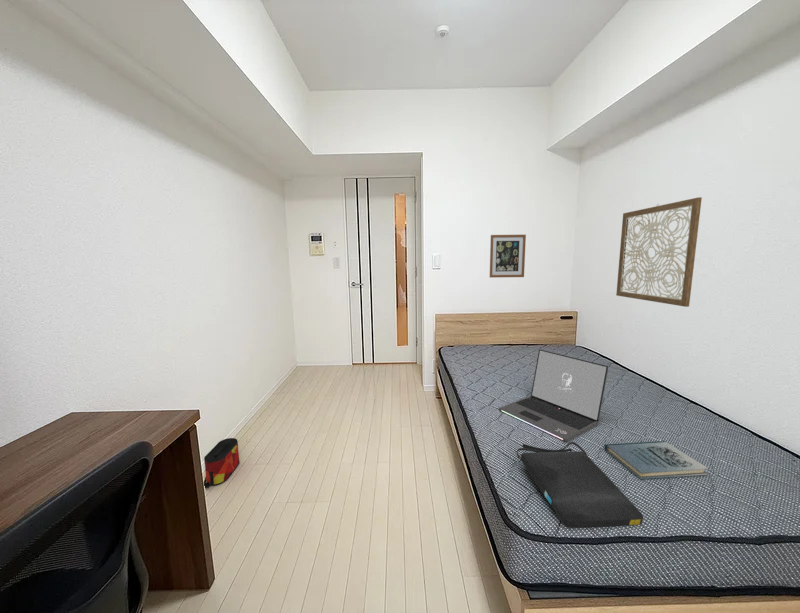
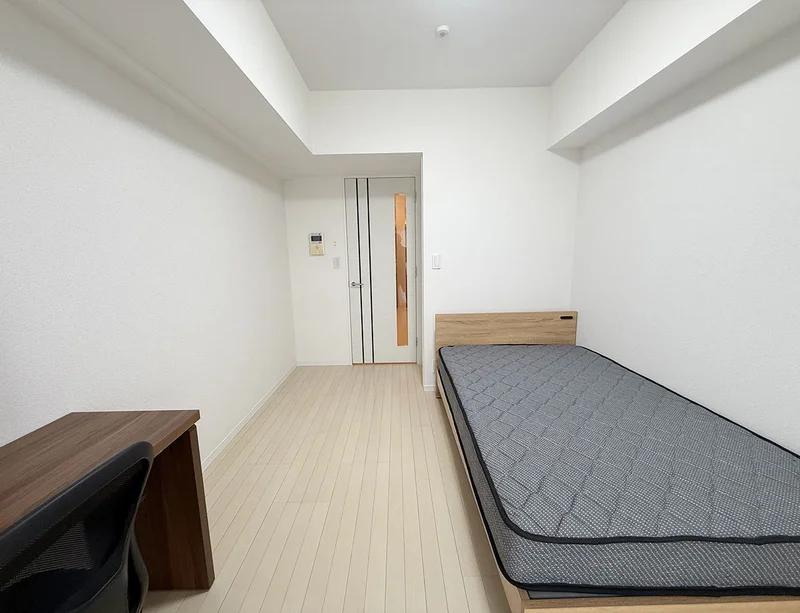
- book (652, 458)
- bag (221, 460)
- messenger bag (569, 477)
- wall art (507, 256)
- wall art (655, 253)
- laptop (550, 389)
